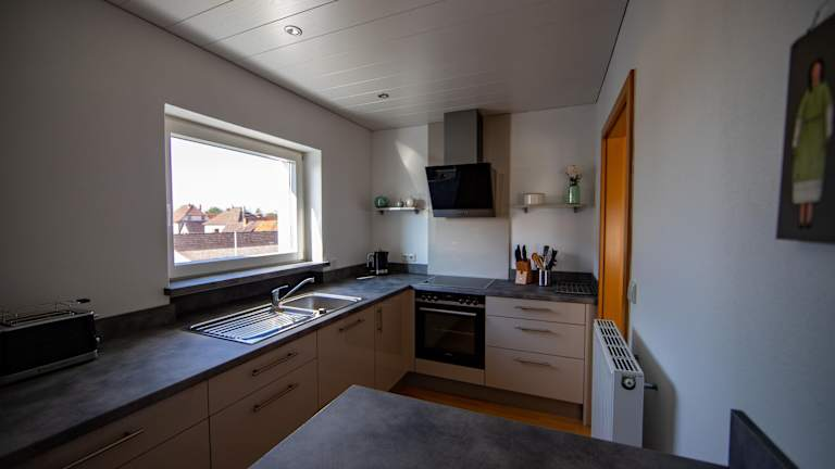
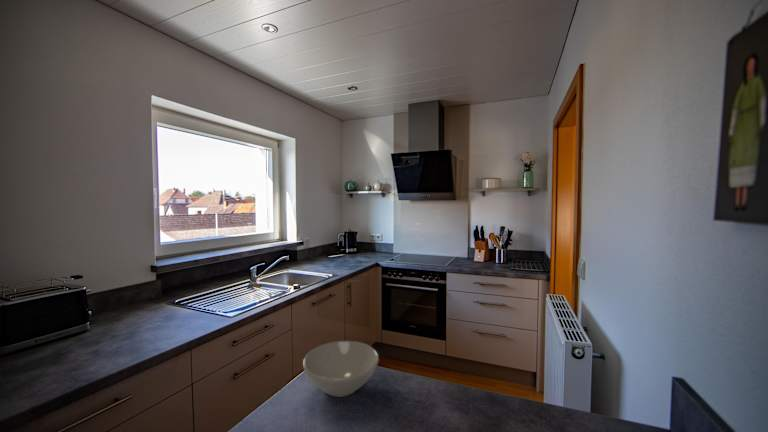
+ bowl (341, 372)
